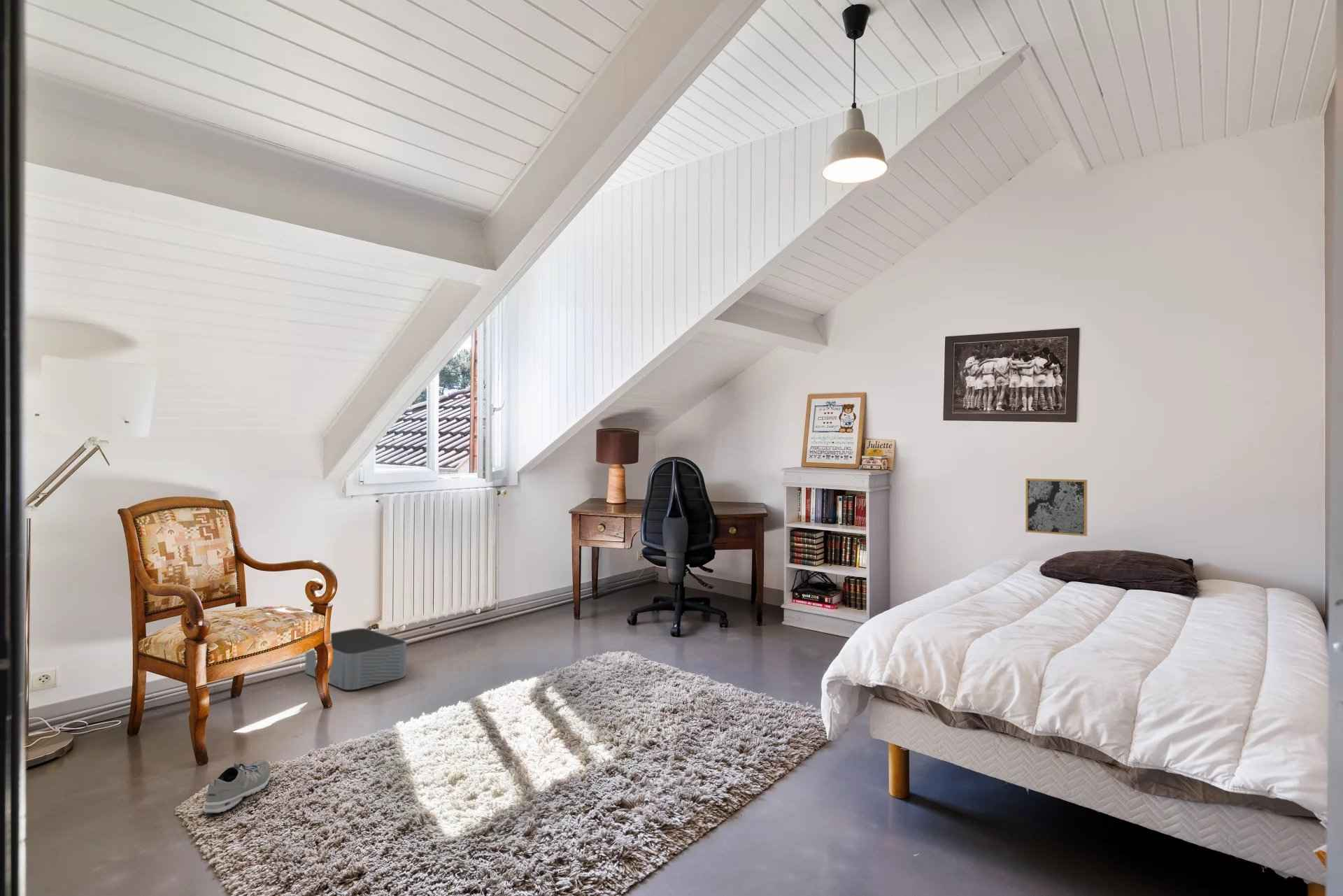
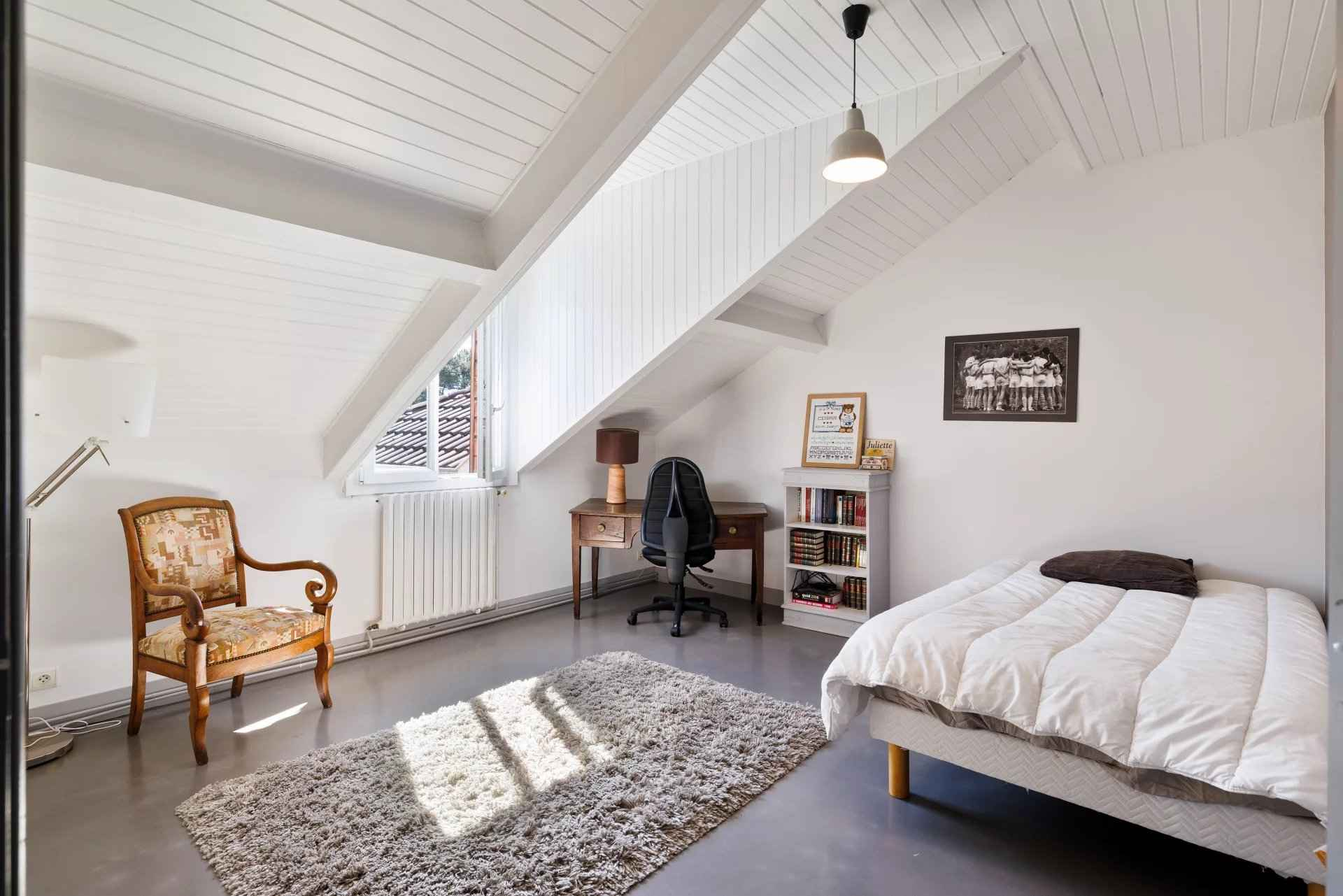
- storage bin (355, 657)
- wall art (1056, 506)
- sneaker (241, 777)
